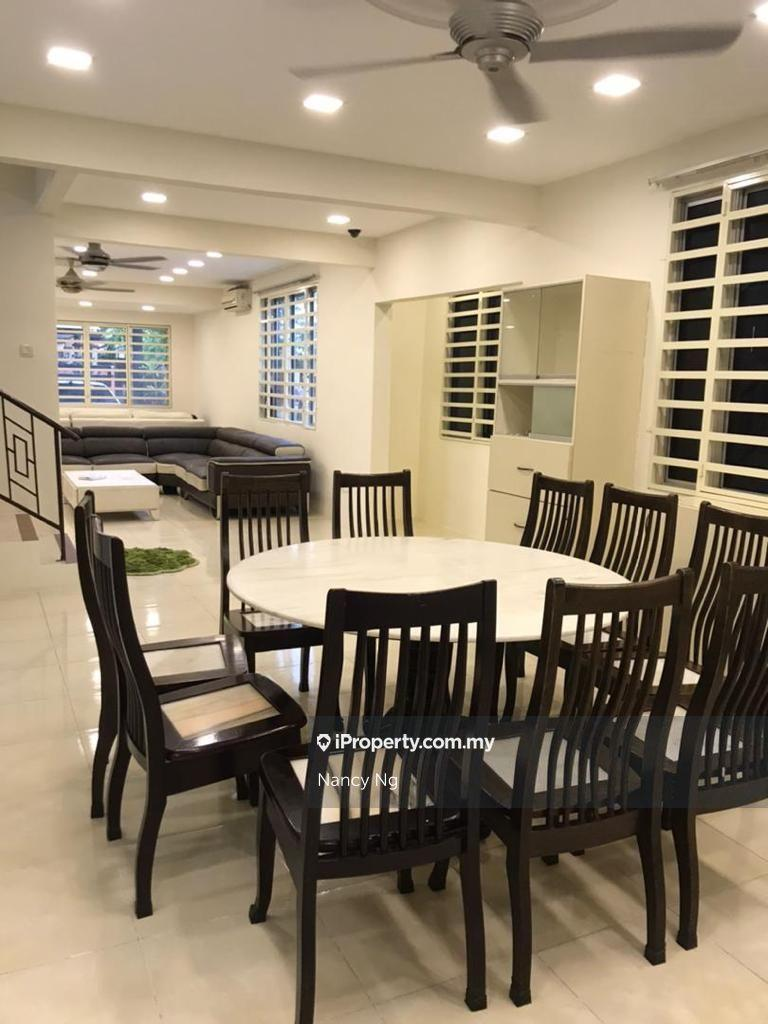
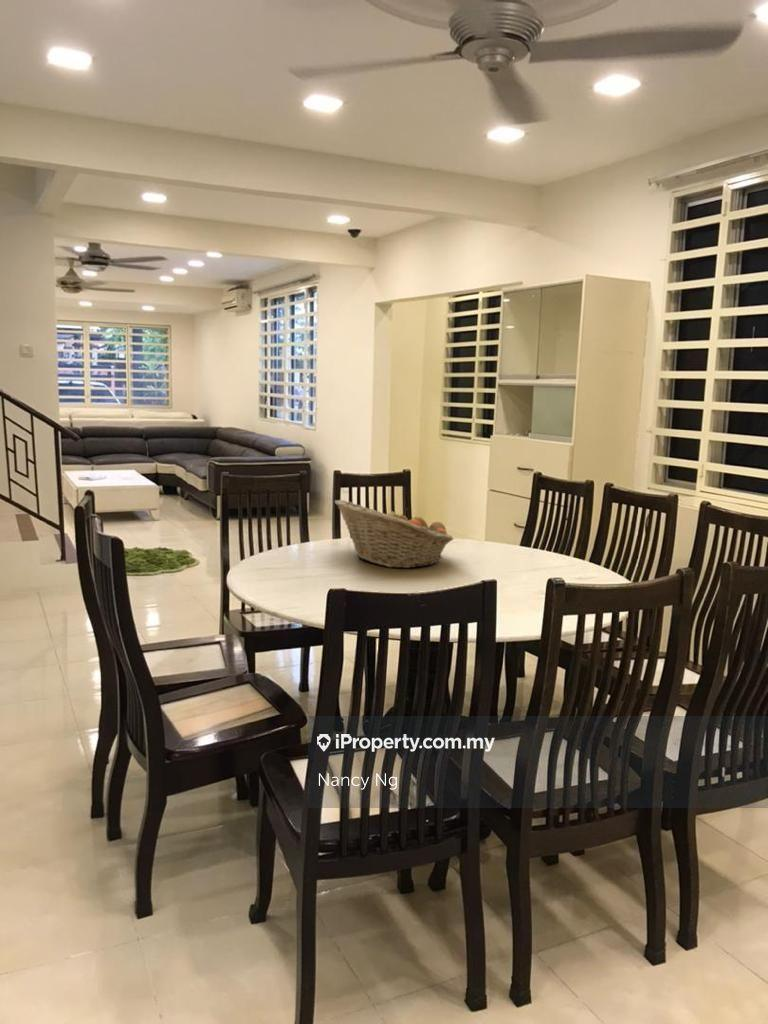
+ fruit basket (392, 530)
